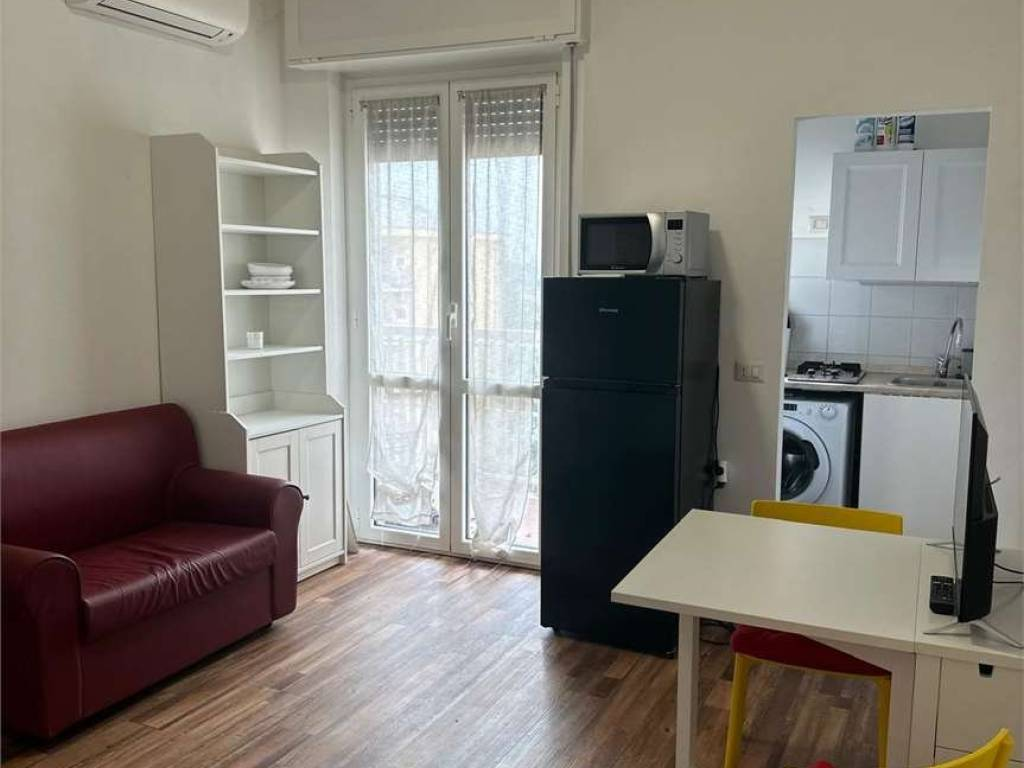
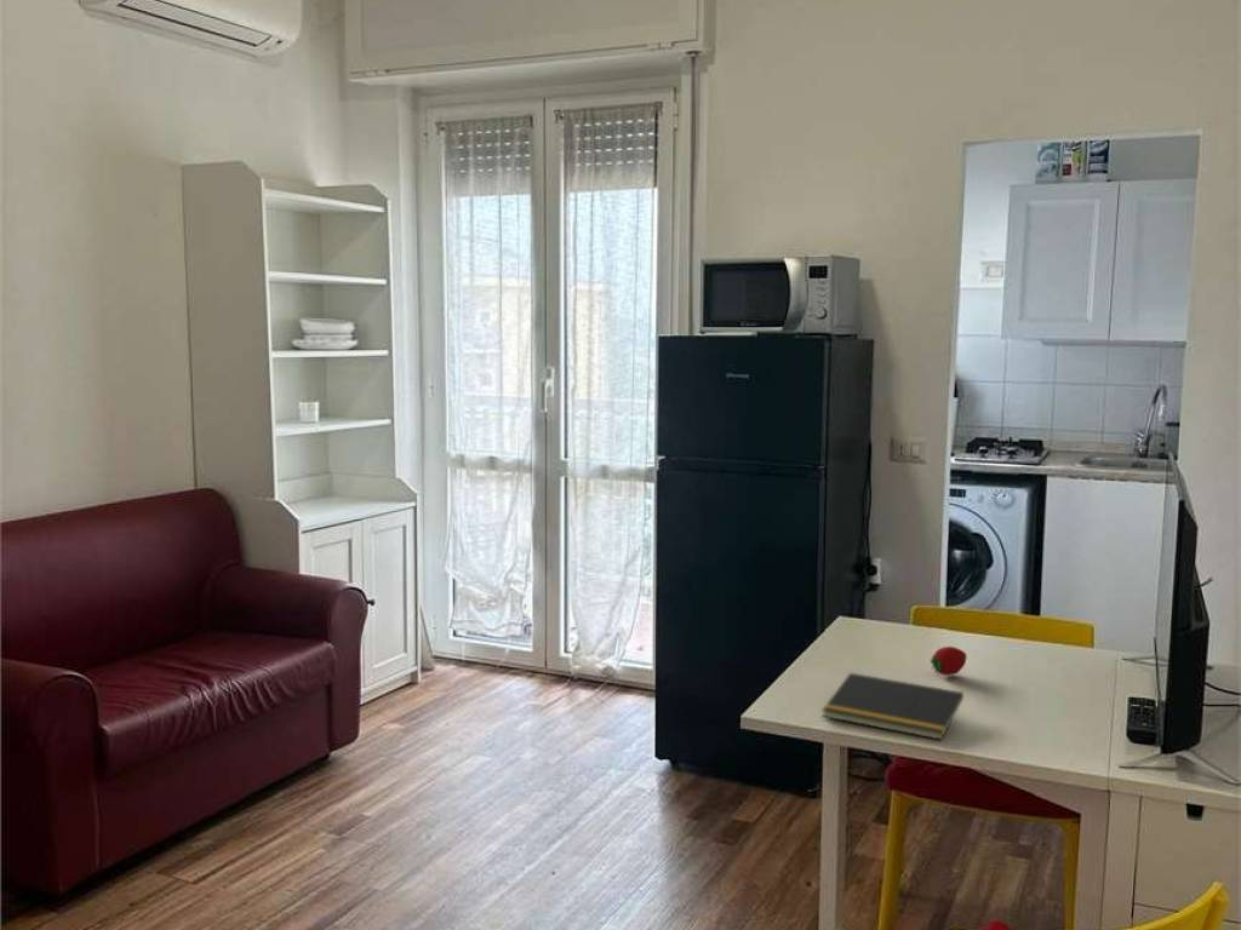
+ fruit (950, 660)
+ notepad (892, 704)
